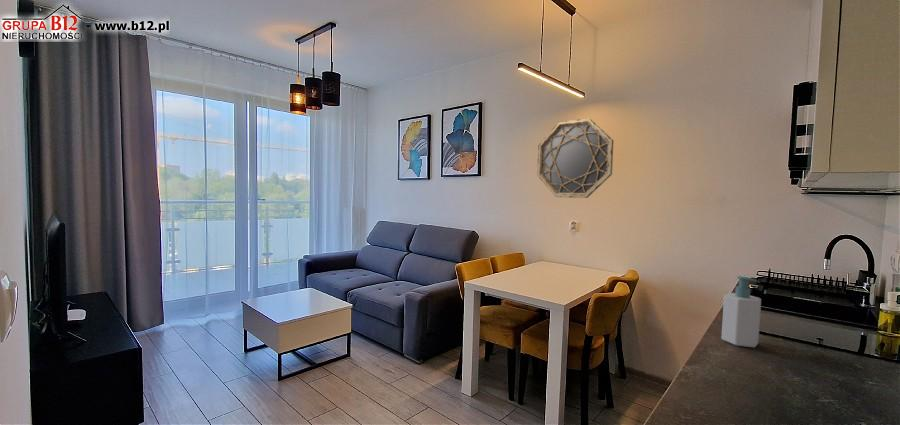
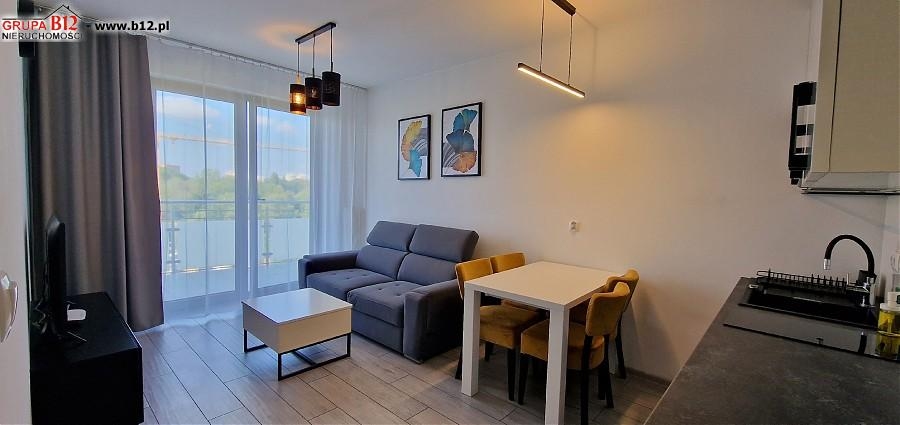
- home mirror (572, 159)
- soap bottle (741, 309)
